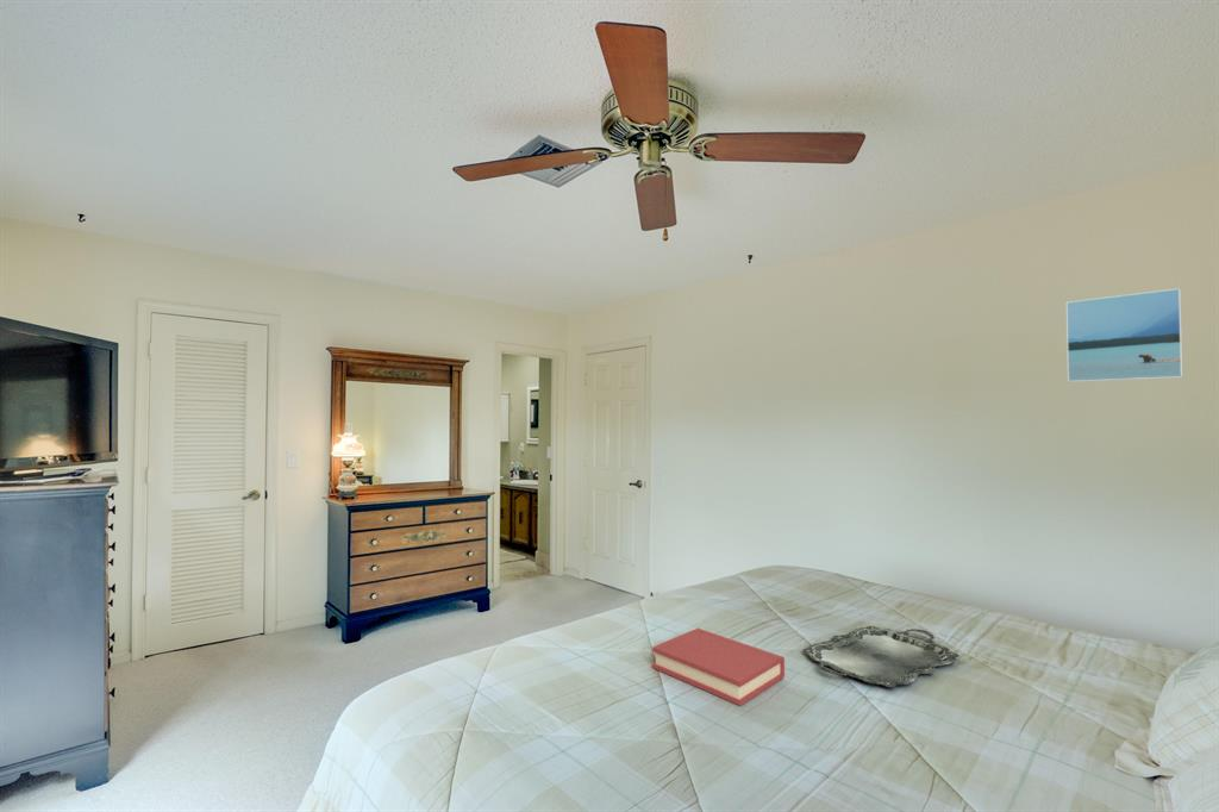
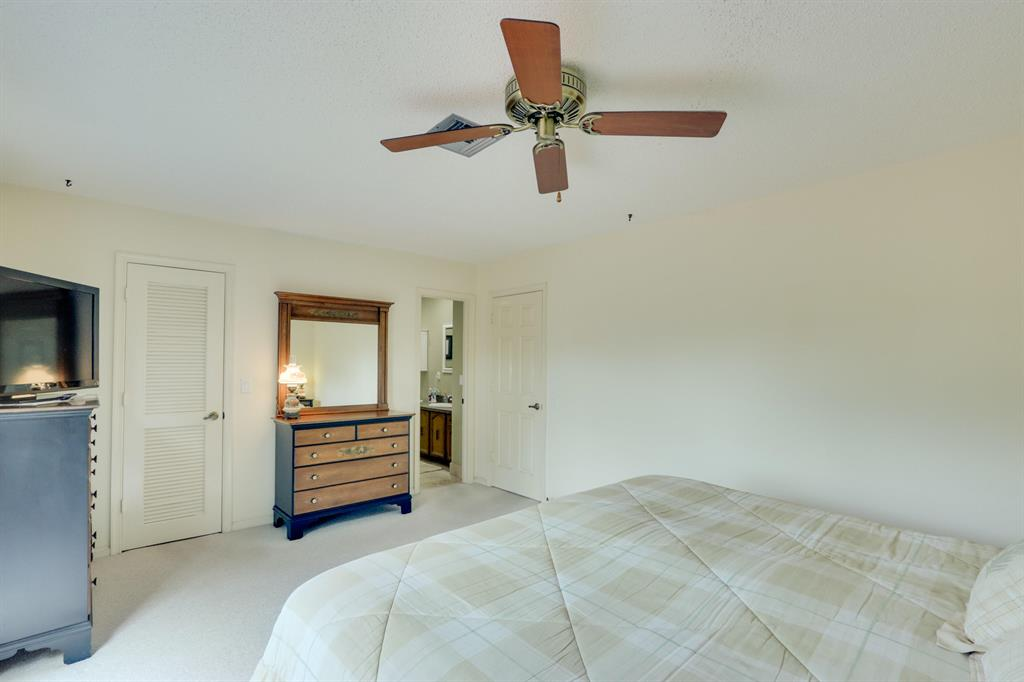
- serving tray (880, 652)
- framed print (1120, 337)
- hardback book (717, 662)
